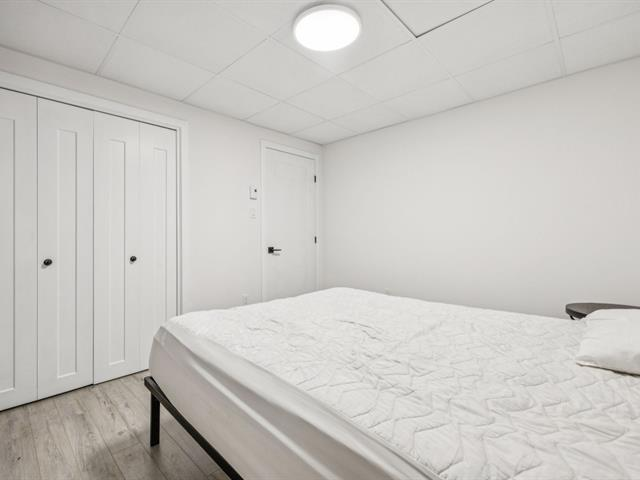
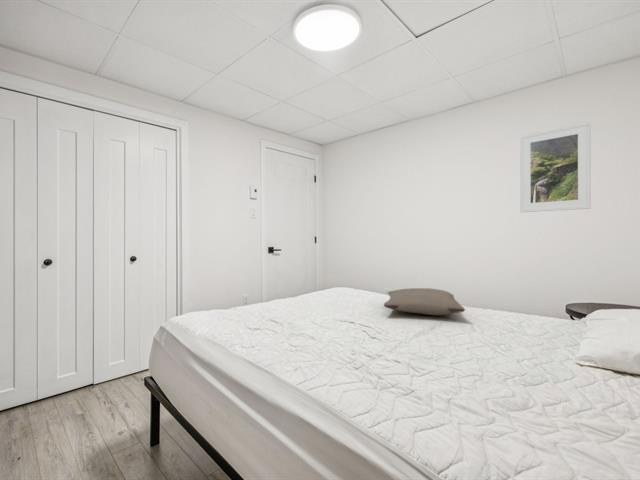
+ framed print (553, 170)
+ pillow (421, 300)
